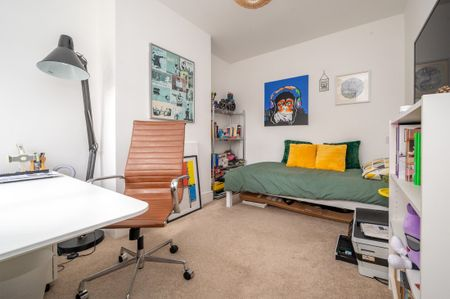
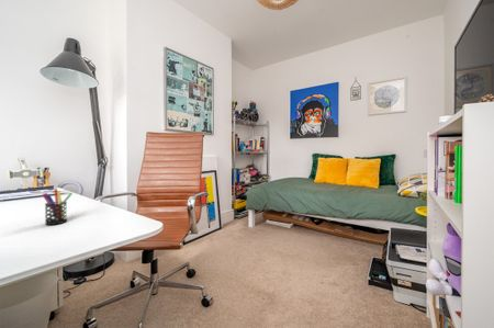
+ pen holder (58, 205)
